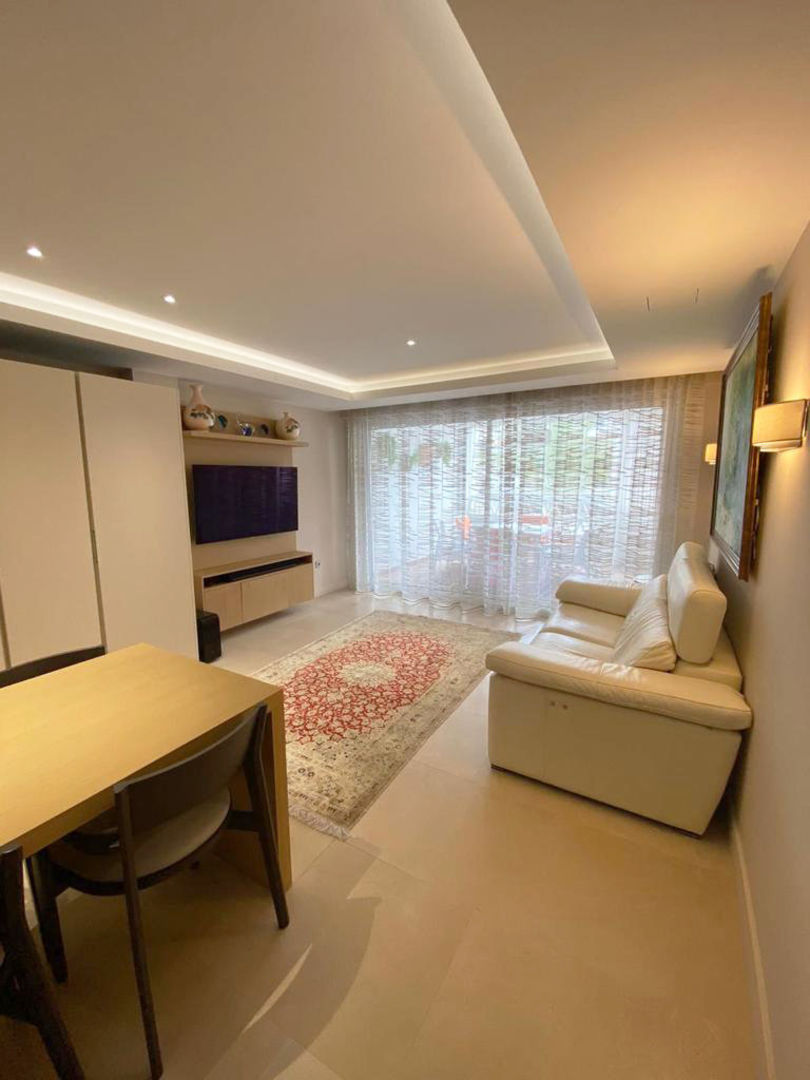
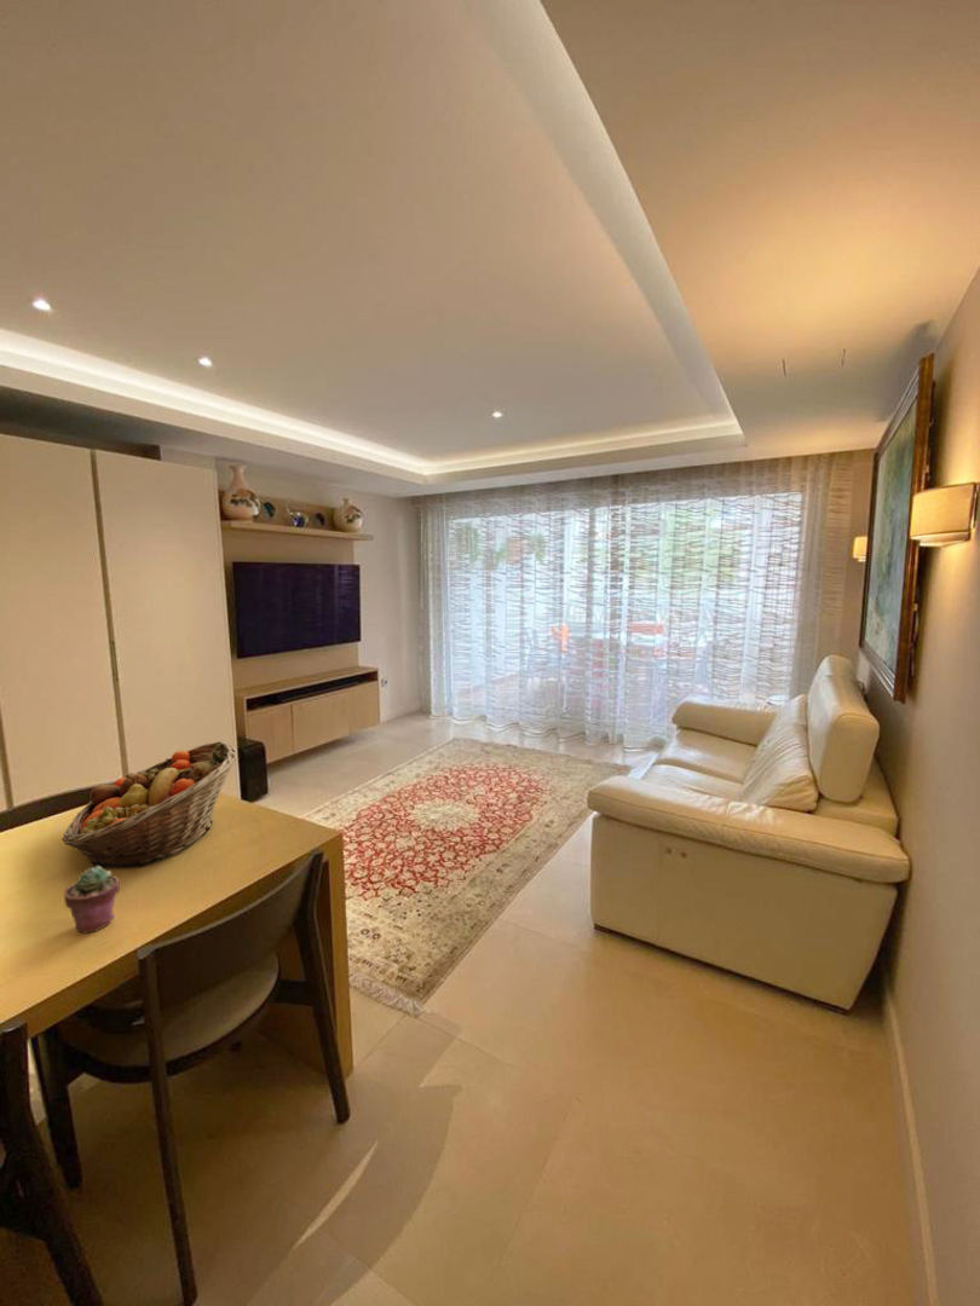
+ potted succulent (92, 896)
+ fruit basket (158, 798)
